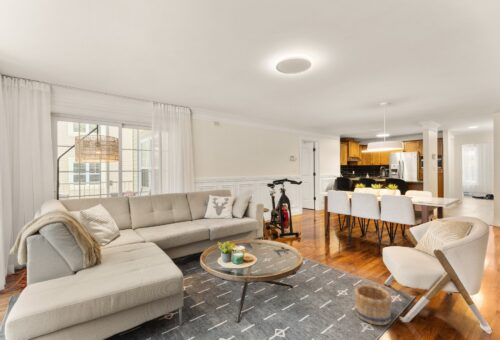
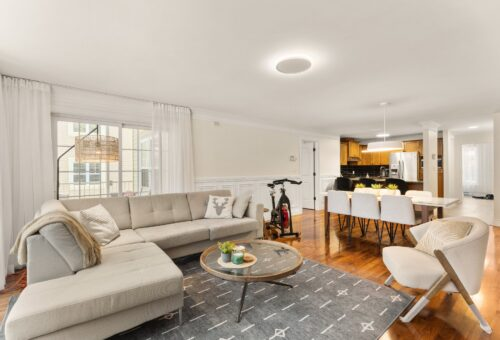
- basket (372, 303)
